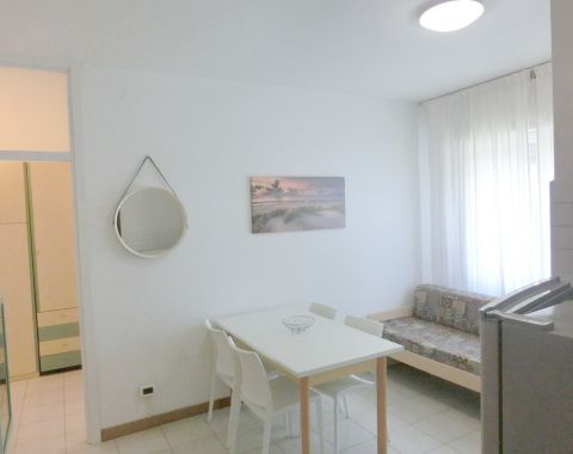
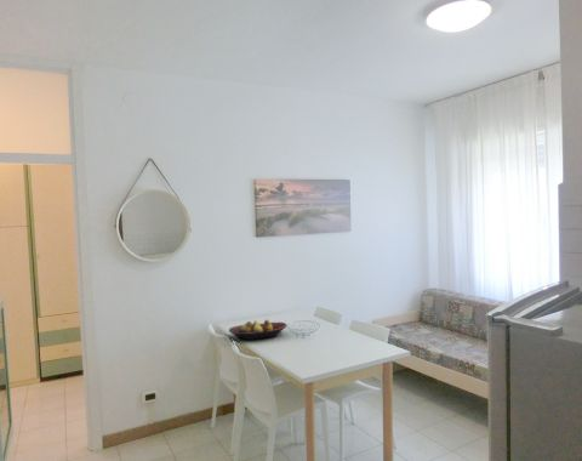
+ fruit bowl (258, 328)
